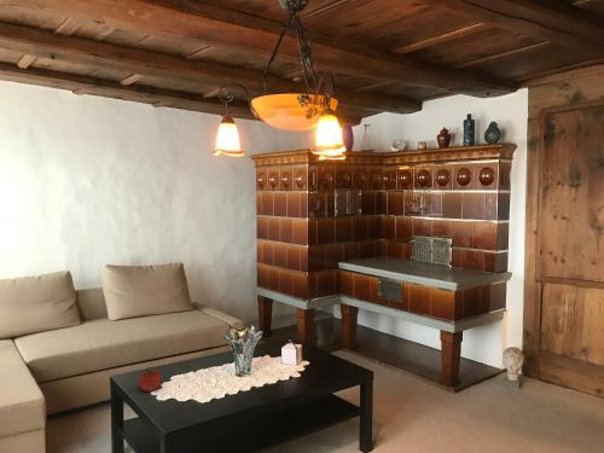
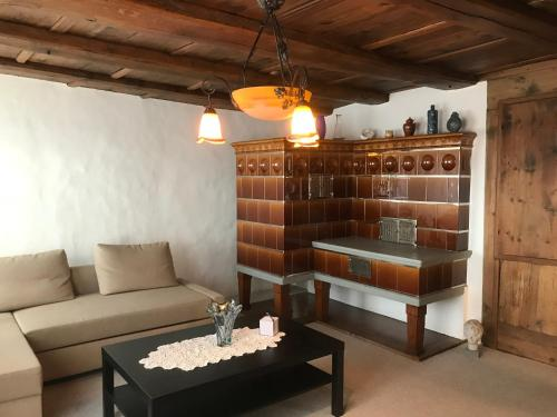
- fruit (150, 377)
